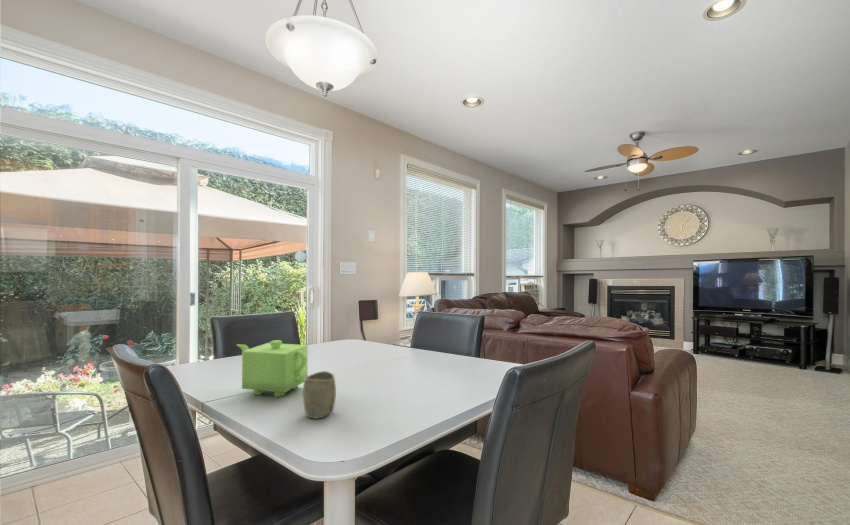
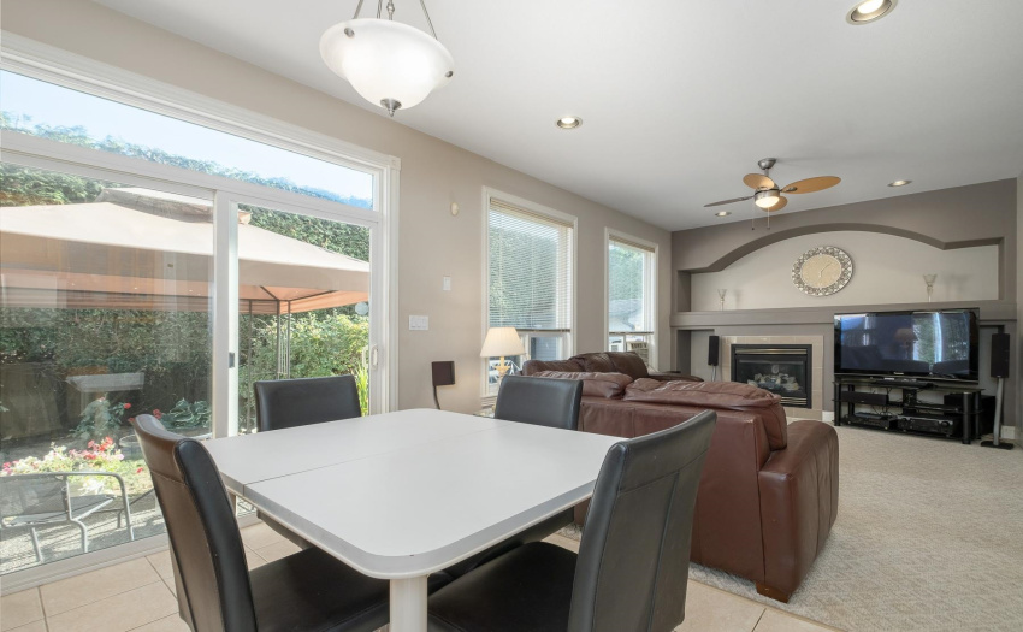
- teapot (270, 365)
- cup (319, 394)
